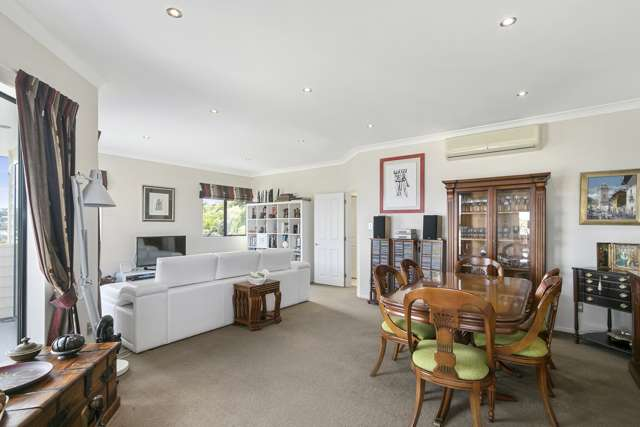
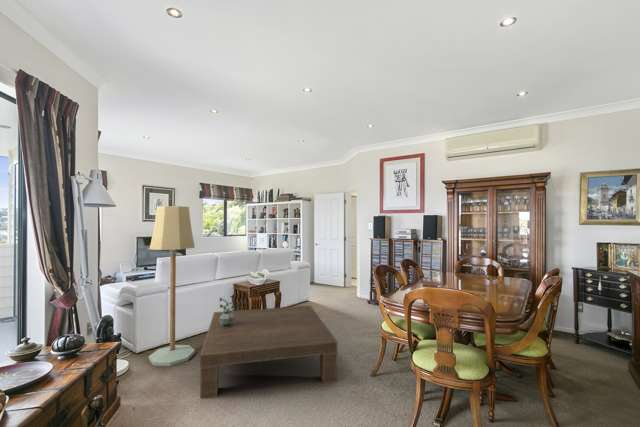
+ coffee table (267, 342)
+ floor lamp (172, 281)
+ potted plant (229, 309)
